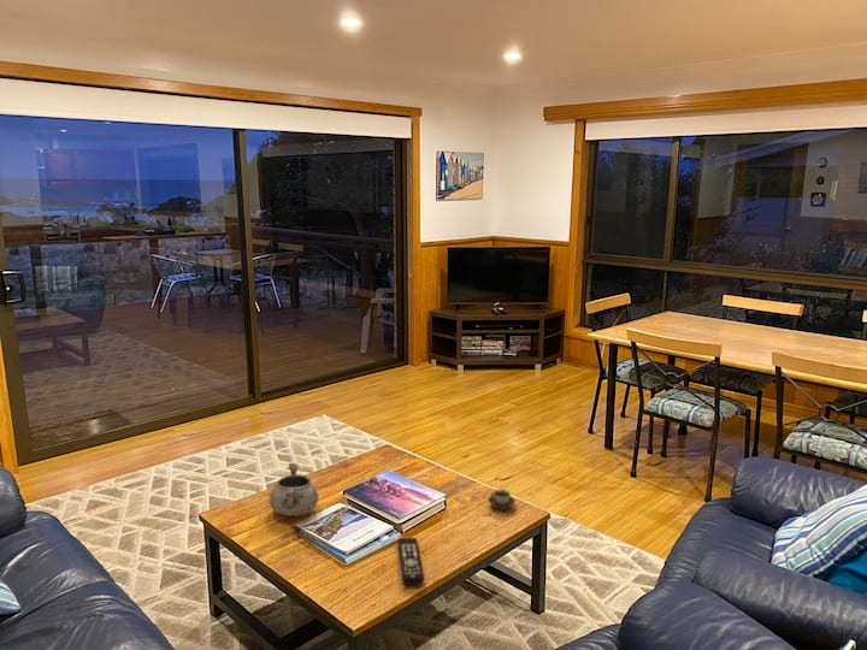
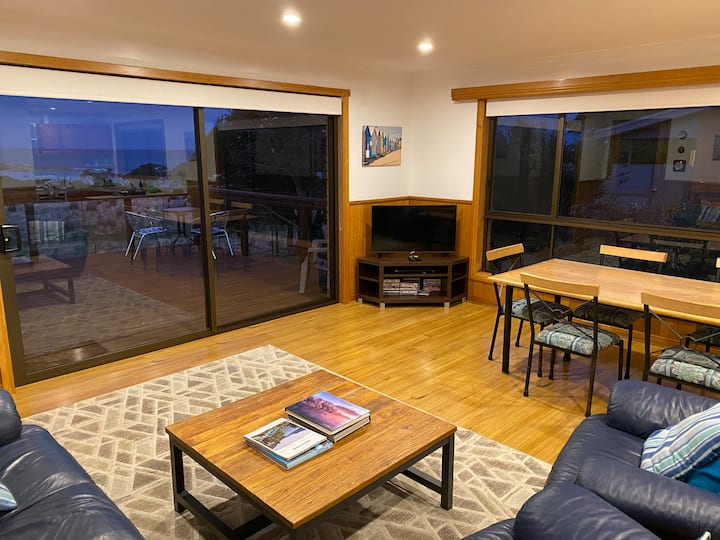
- remote control (409, 560)
- decorative bowl (294, 494)
- cup (501, 500)
